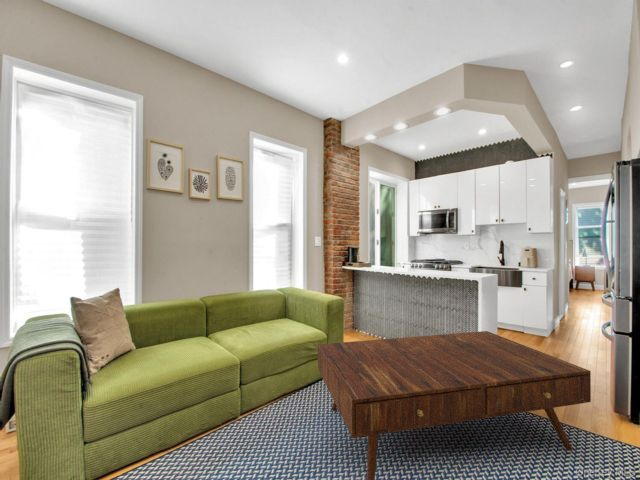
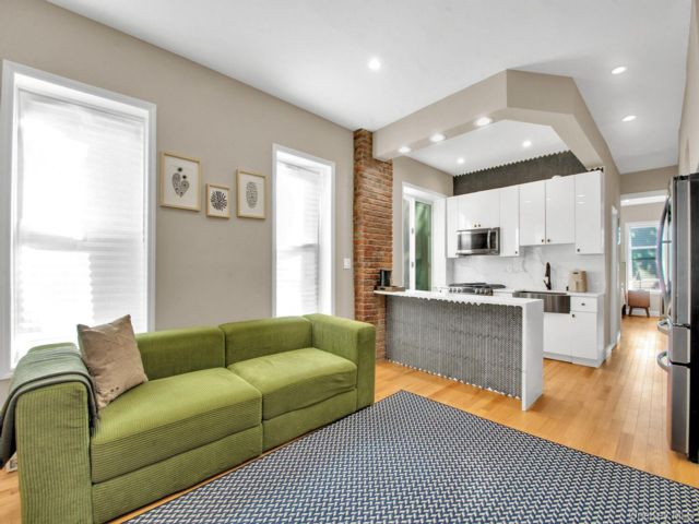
- coffee table (440, 392)
